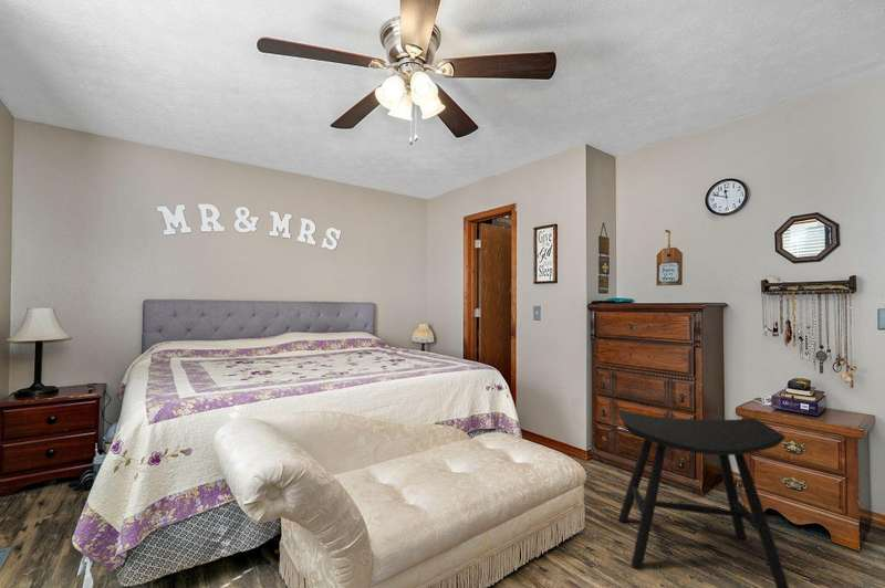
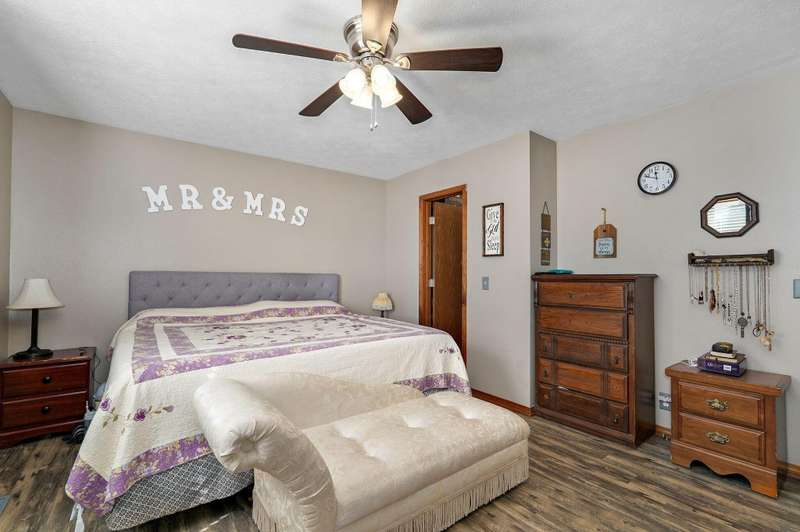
- stool (691, 504)
